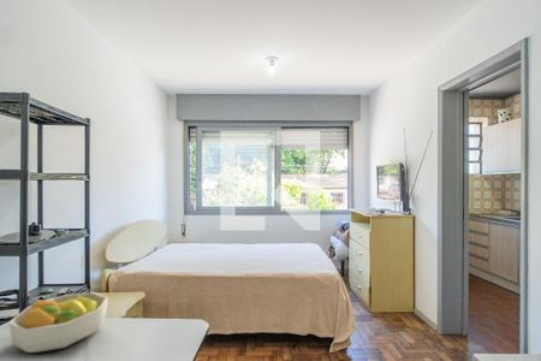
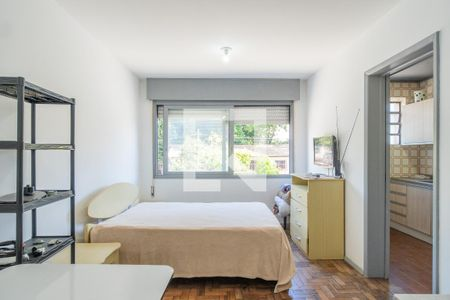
- fruit bowl (63, 315)
